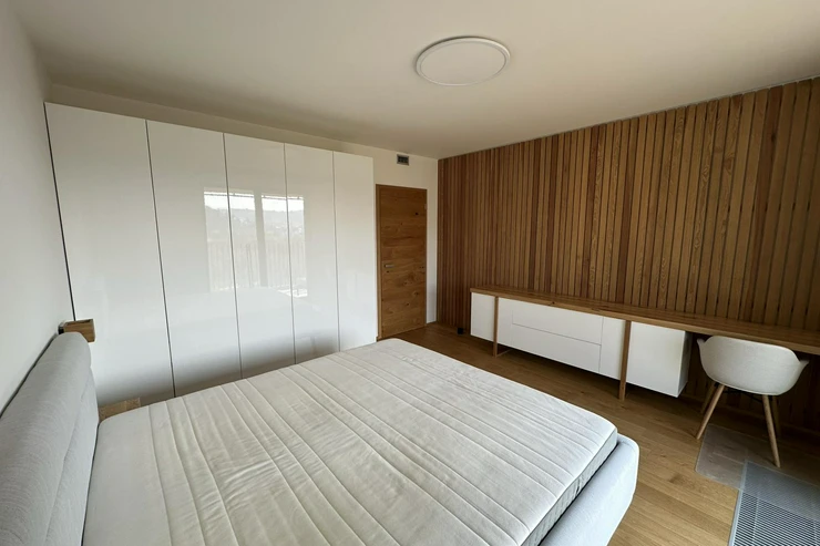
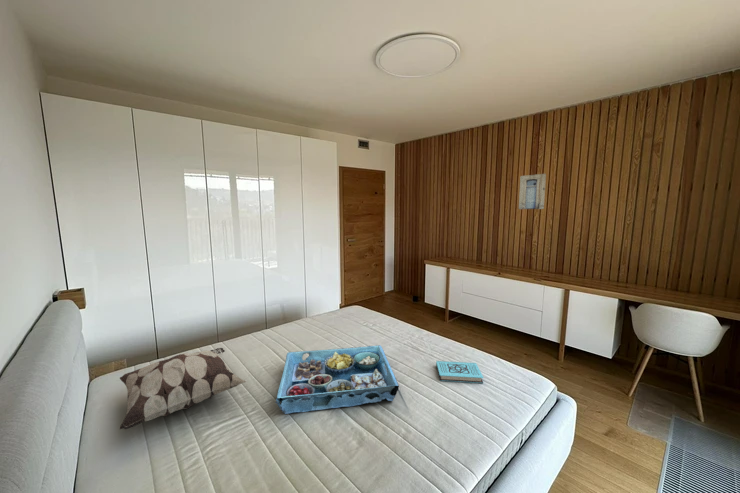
+ book (458, 371)
+ wall art (531, 192)
+ serving tray (337, 373)
+ decorative pillow (183, 378)
